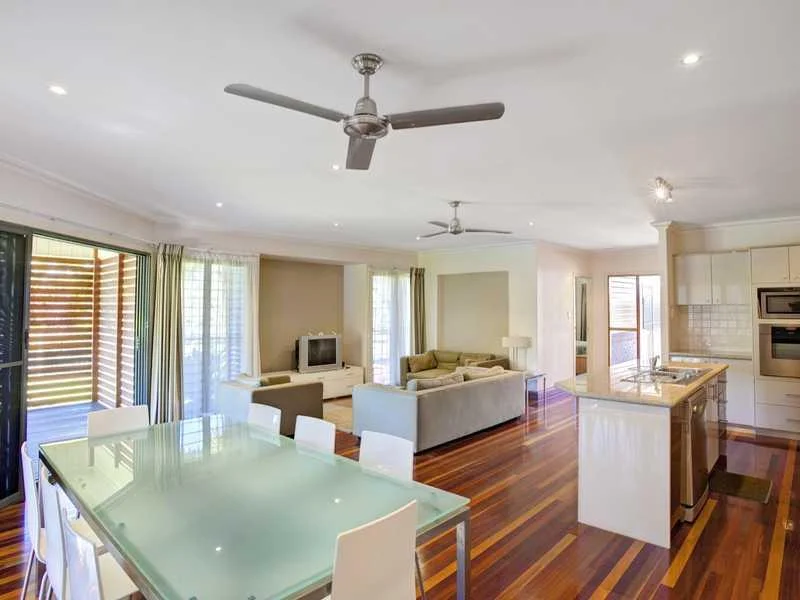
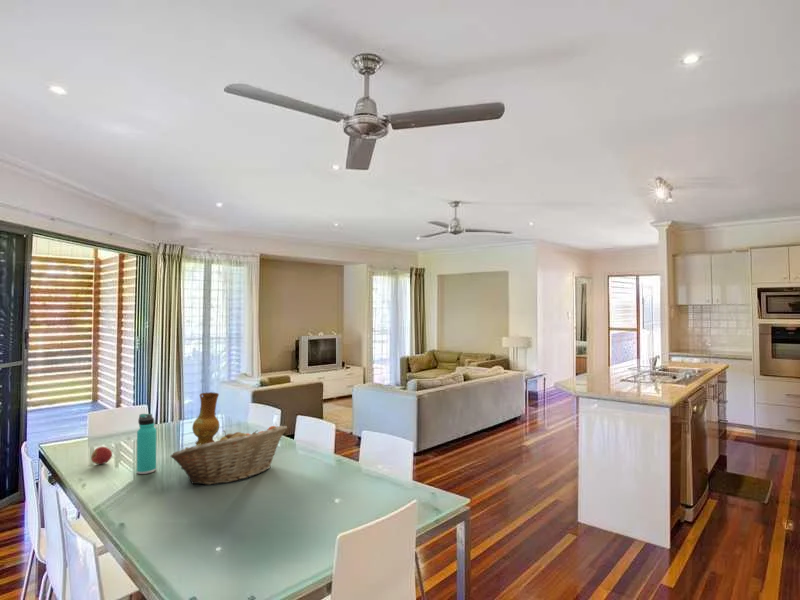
+ thermos bottle (146, 442)
+ fruit basket (232, 449)
+ ceramic jug (205, 418)
+ apple (101, 455)
